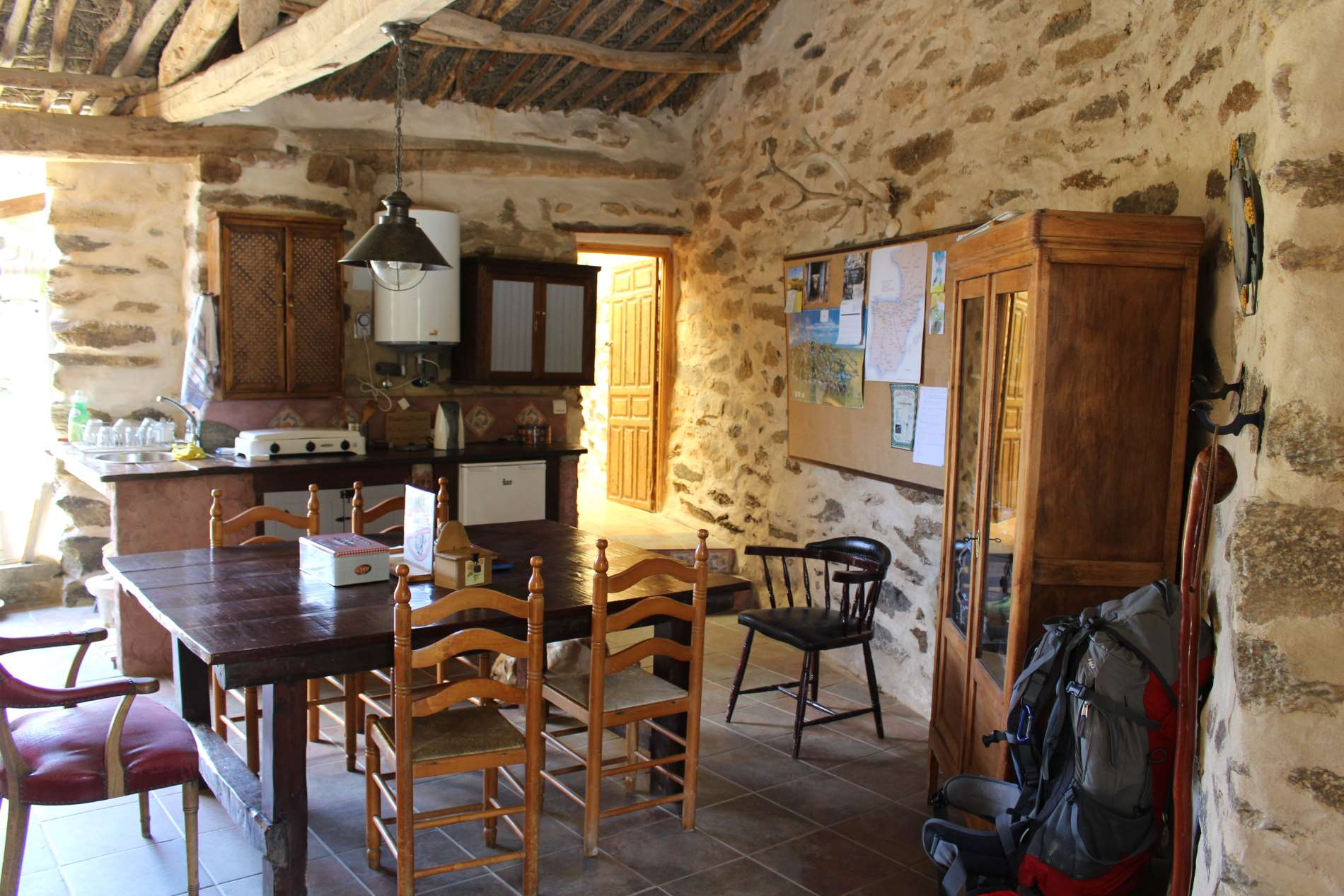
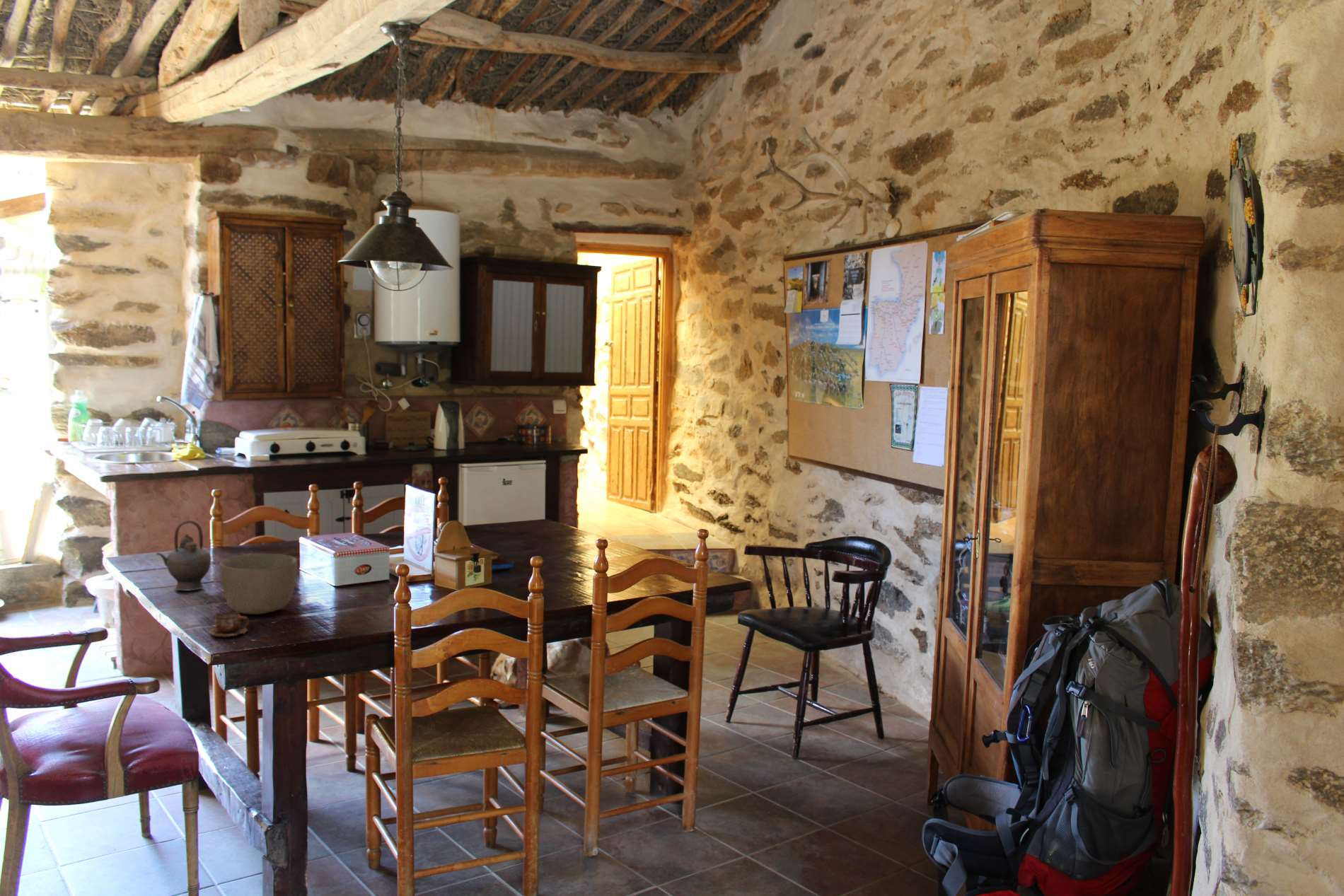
+ cup (229, 624)
+ bowl (258, 585)
+ teapot (183, 555)
